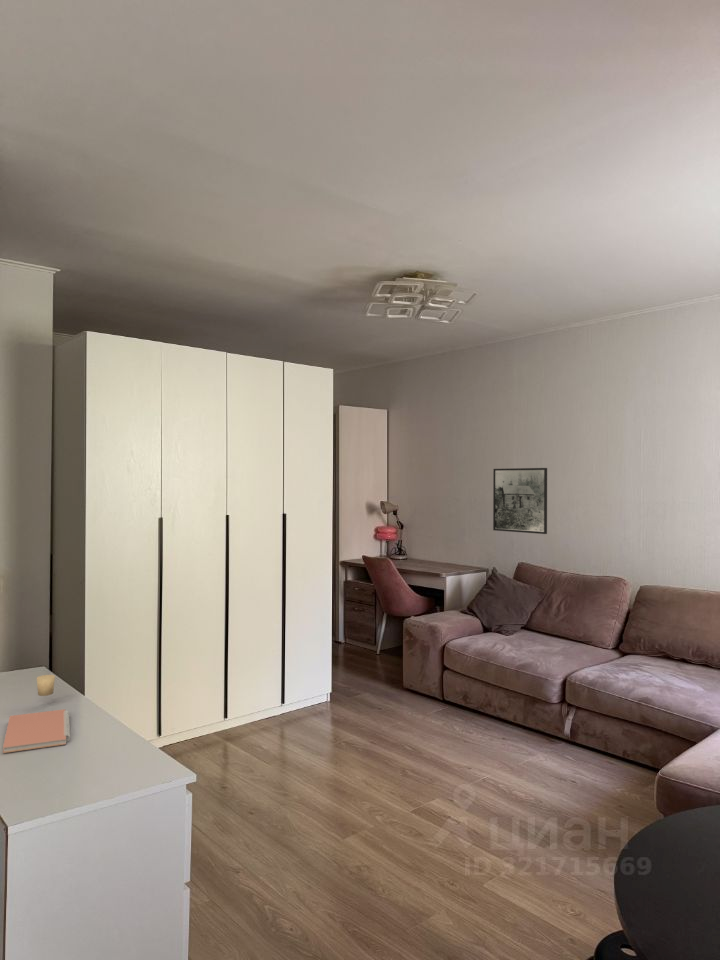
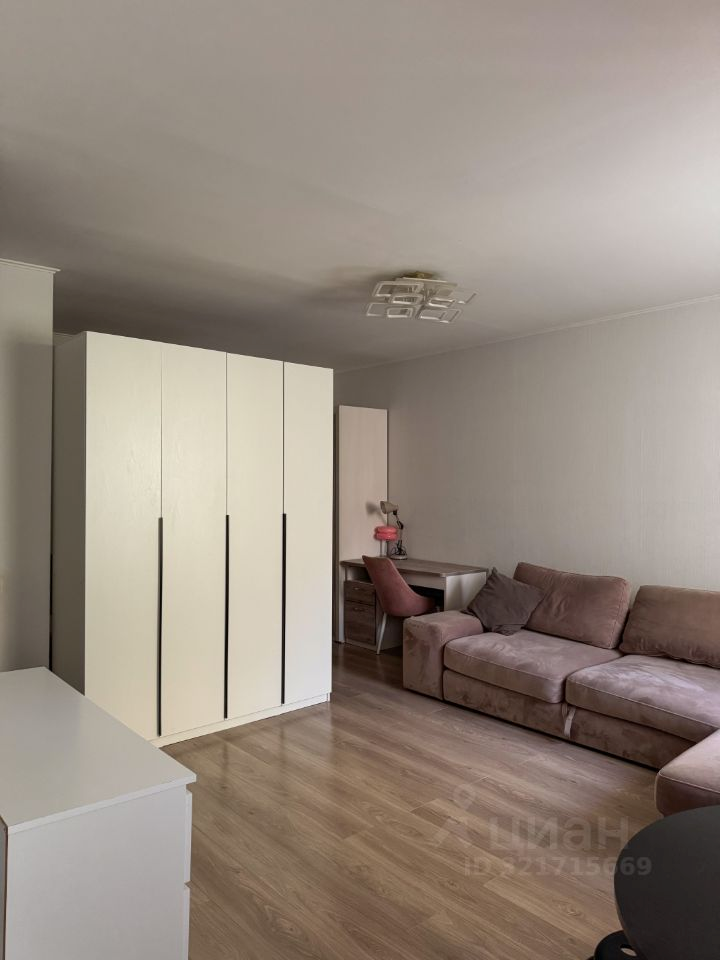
- notebook (38, 729)
- candle (45, 692)
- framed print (519, 500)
